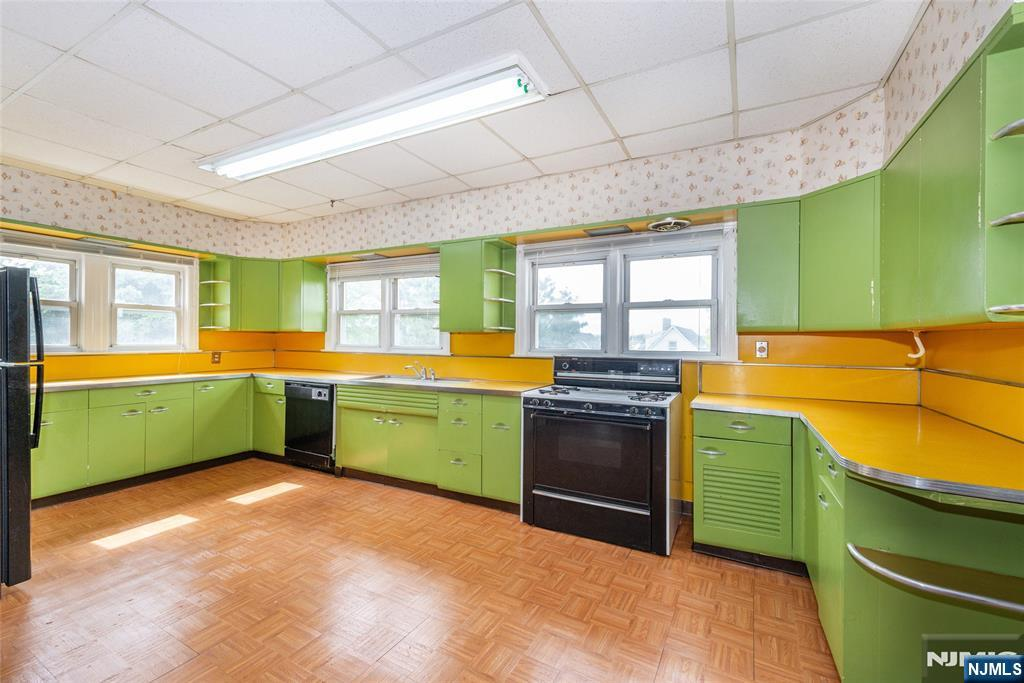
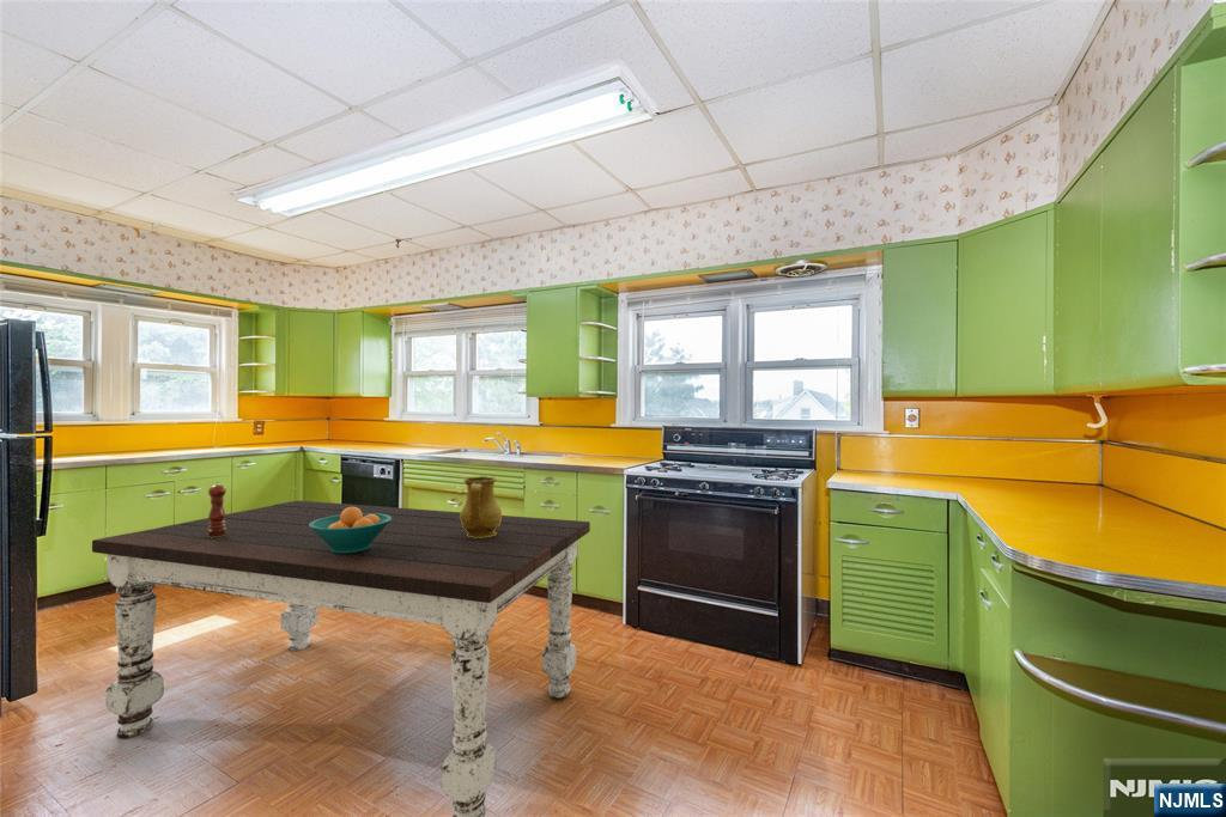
+ pepper mill (217, 507)
+ pitcher (479, 505)
+ dining table (365, 614)
+ fruit bowl (351, 528)
